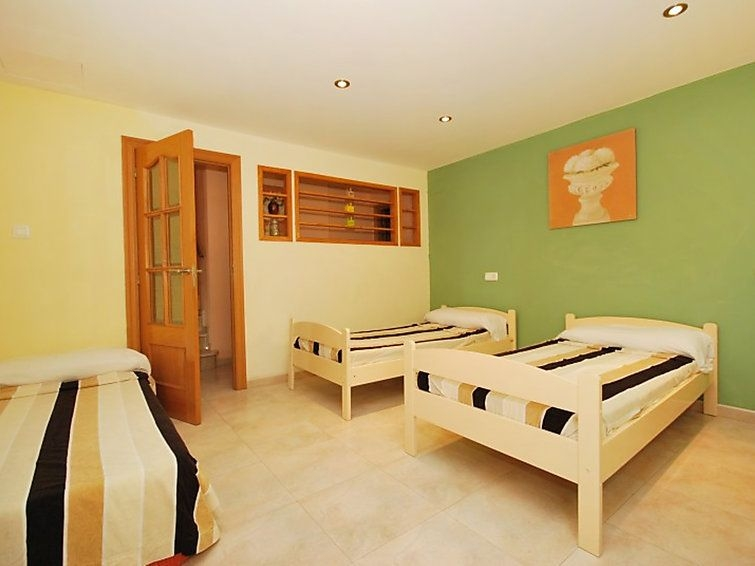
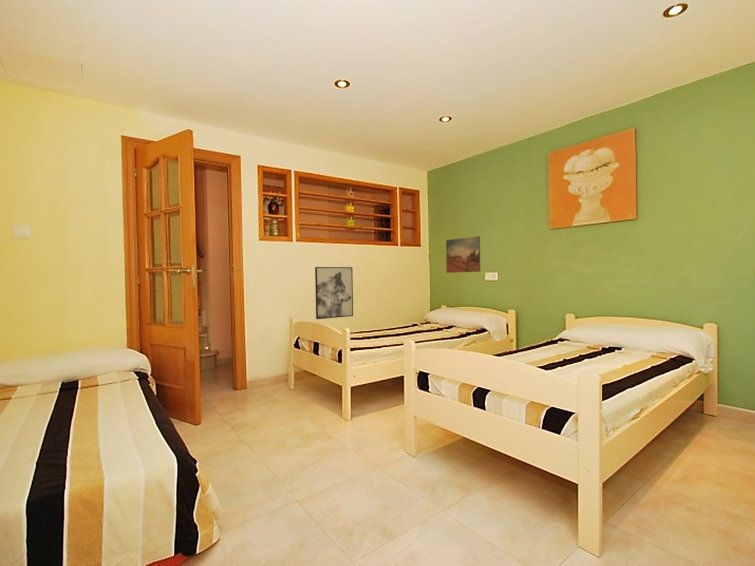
+ wall art (334, 292)
+ wall art (462, 255)
